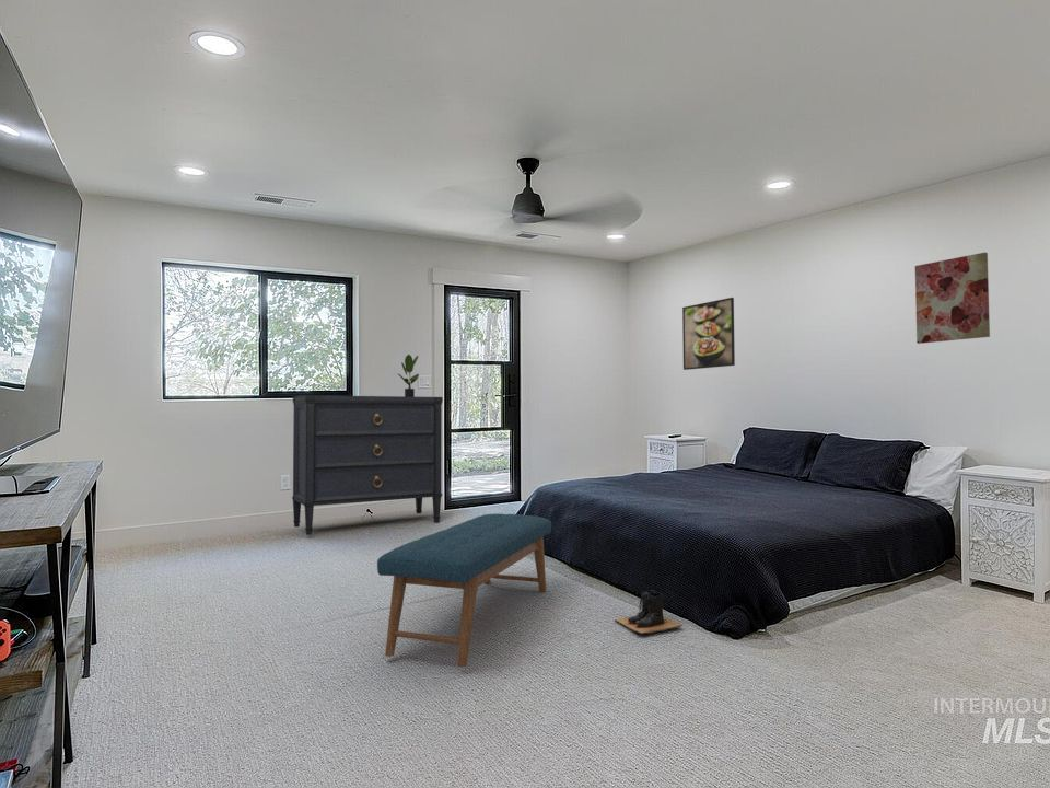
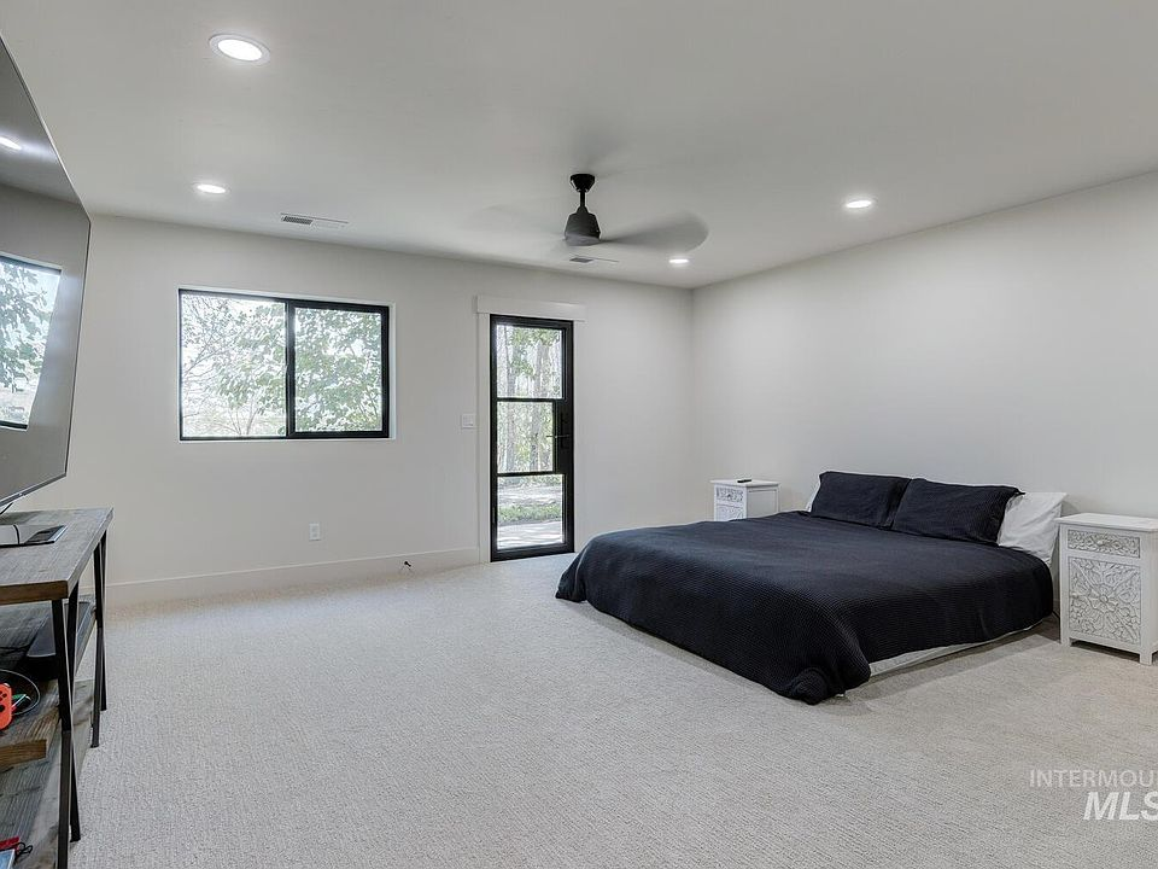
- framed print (707, 335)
- dresser (369, 460)
- potted plant (410, 374)
- wall art (950, 299)
- bench (477, 573)
- boots (648, 609)
